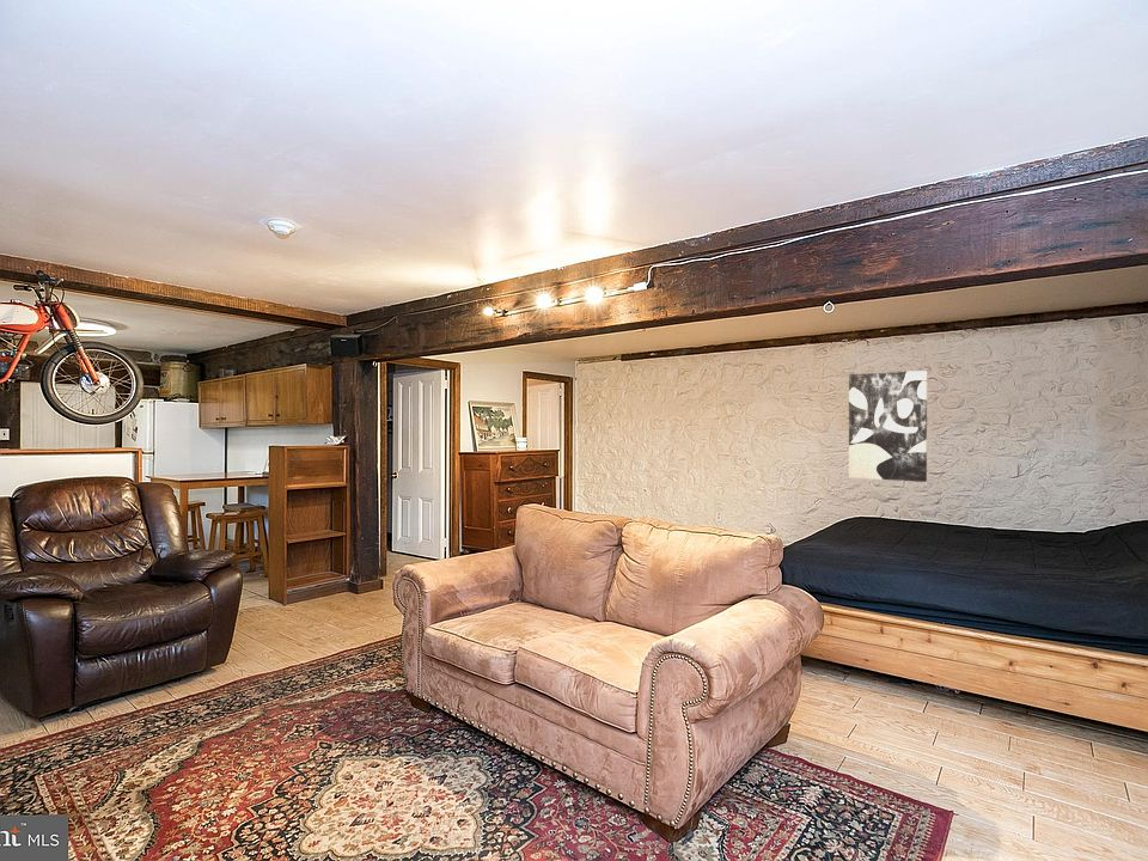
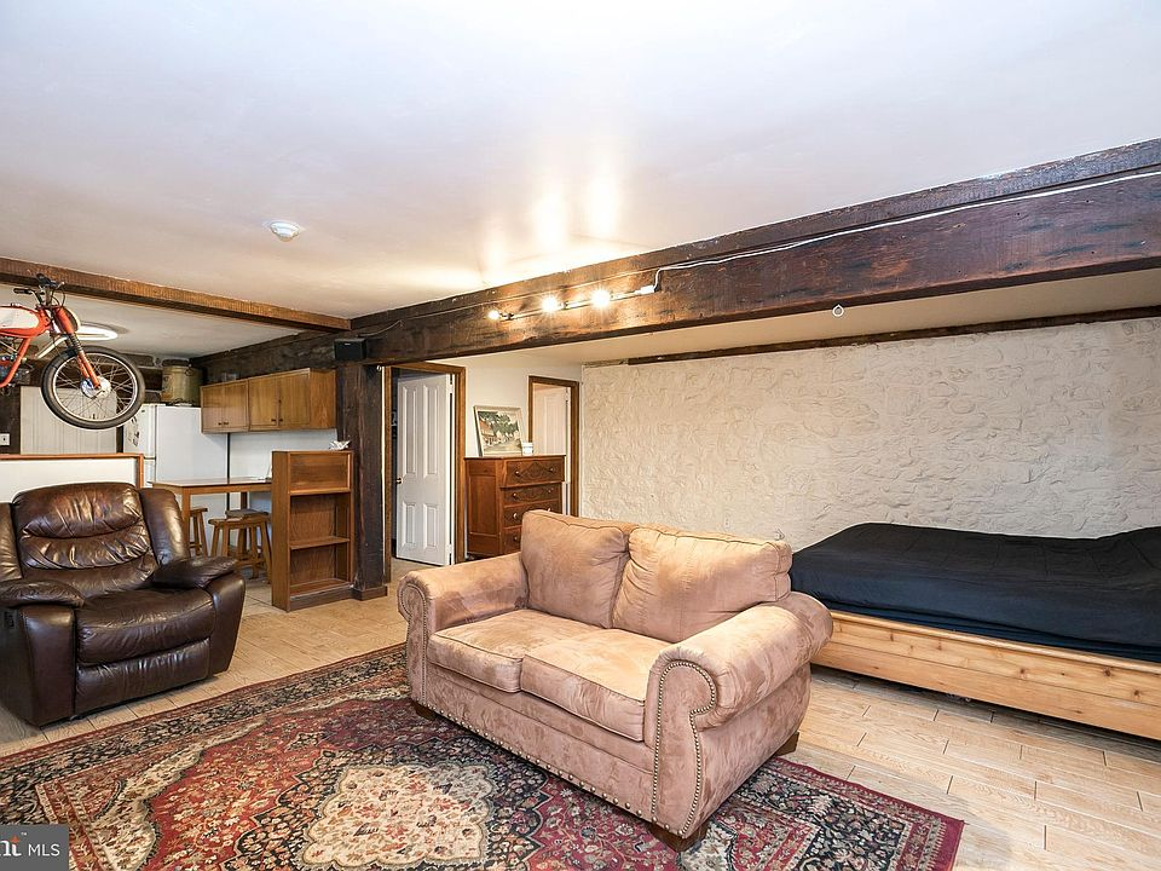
- wall art (886, 426)
